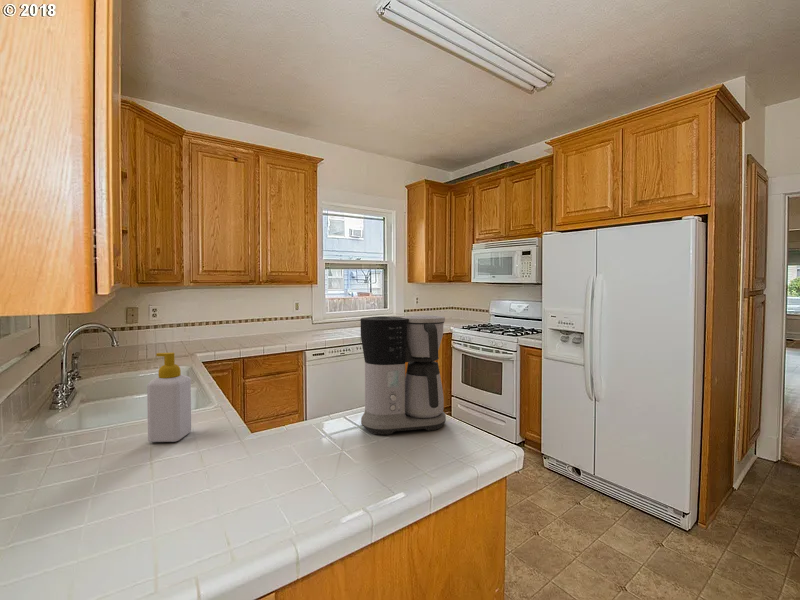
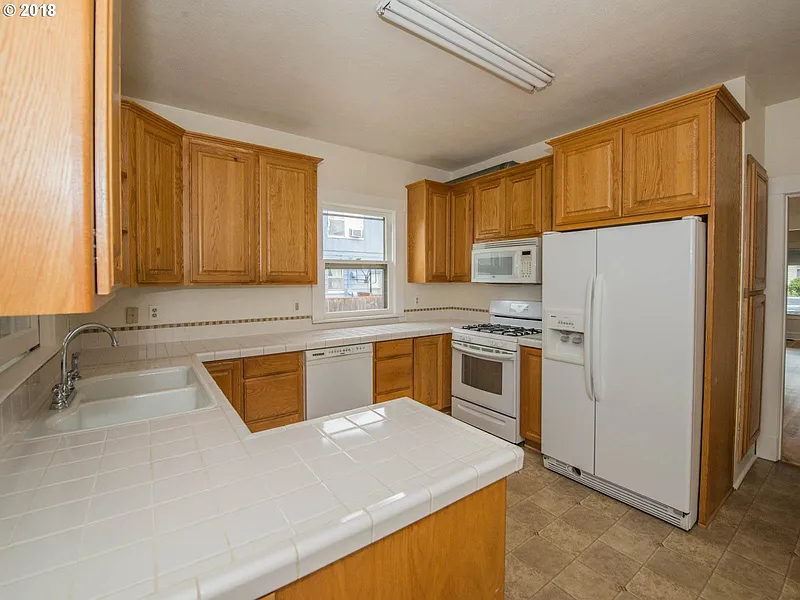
- coffee maker (406, 371)
- soap bottle (169, 395)
